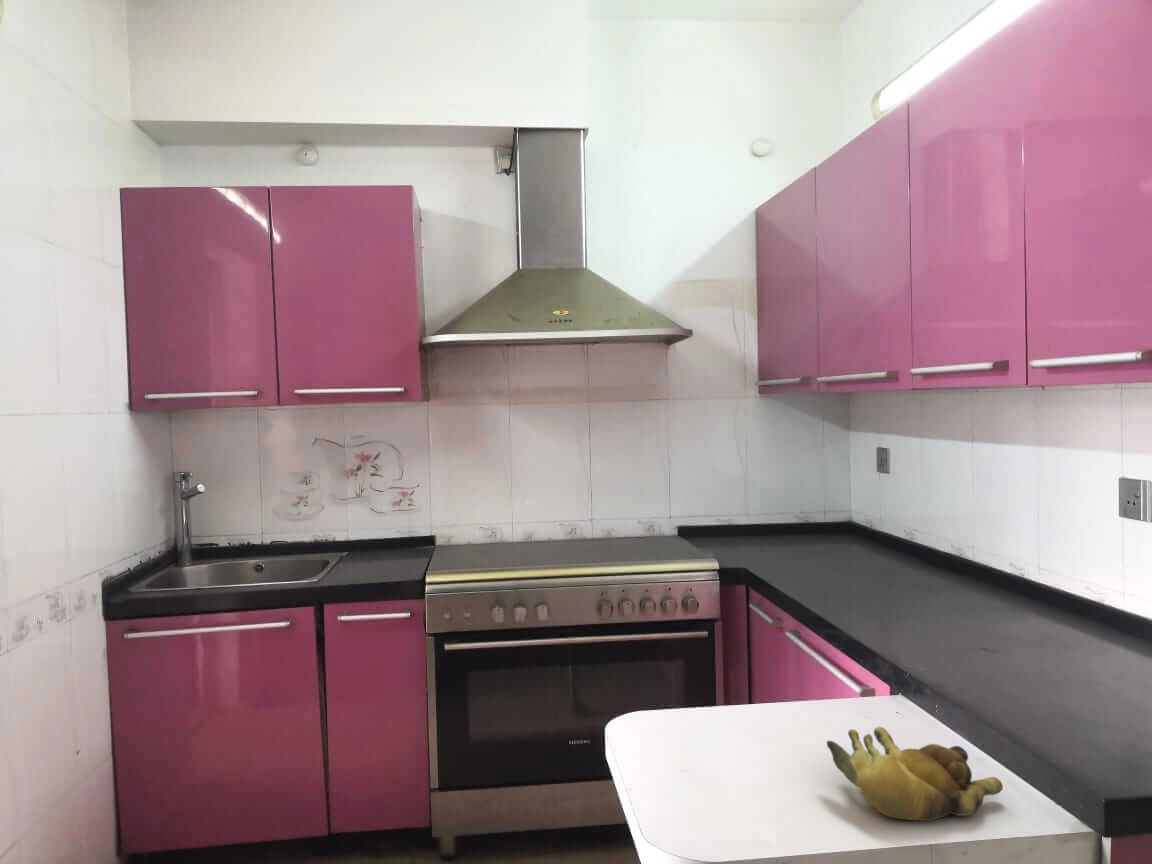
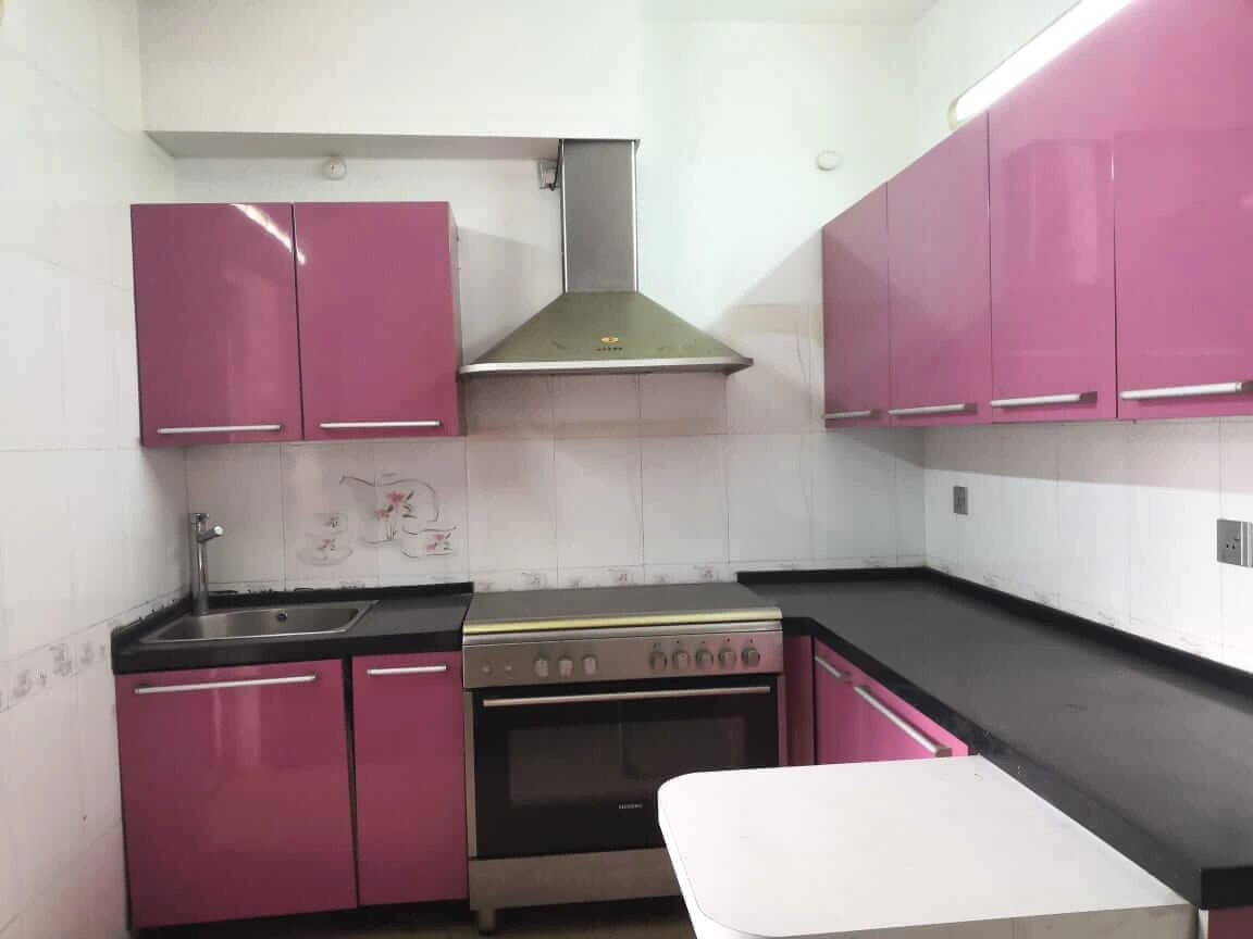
- banana bunch (912, 767)
